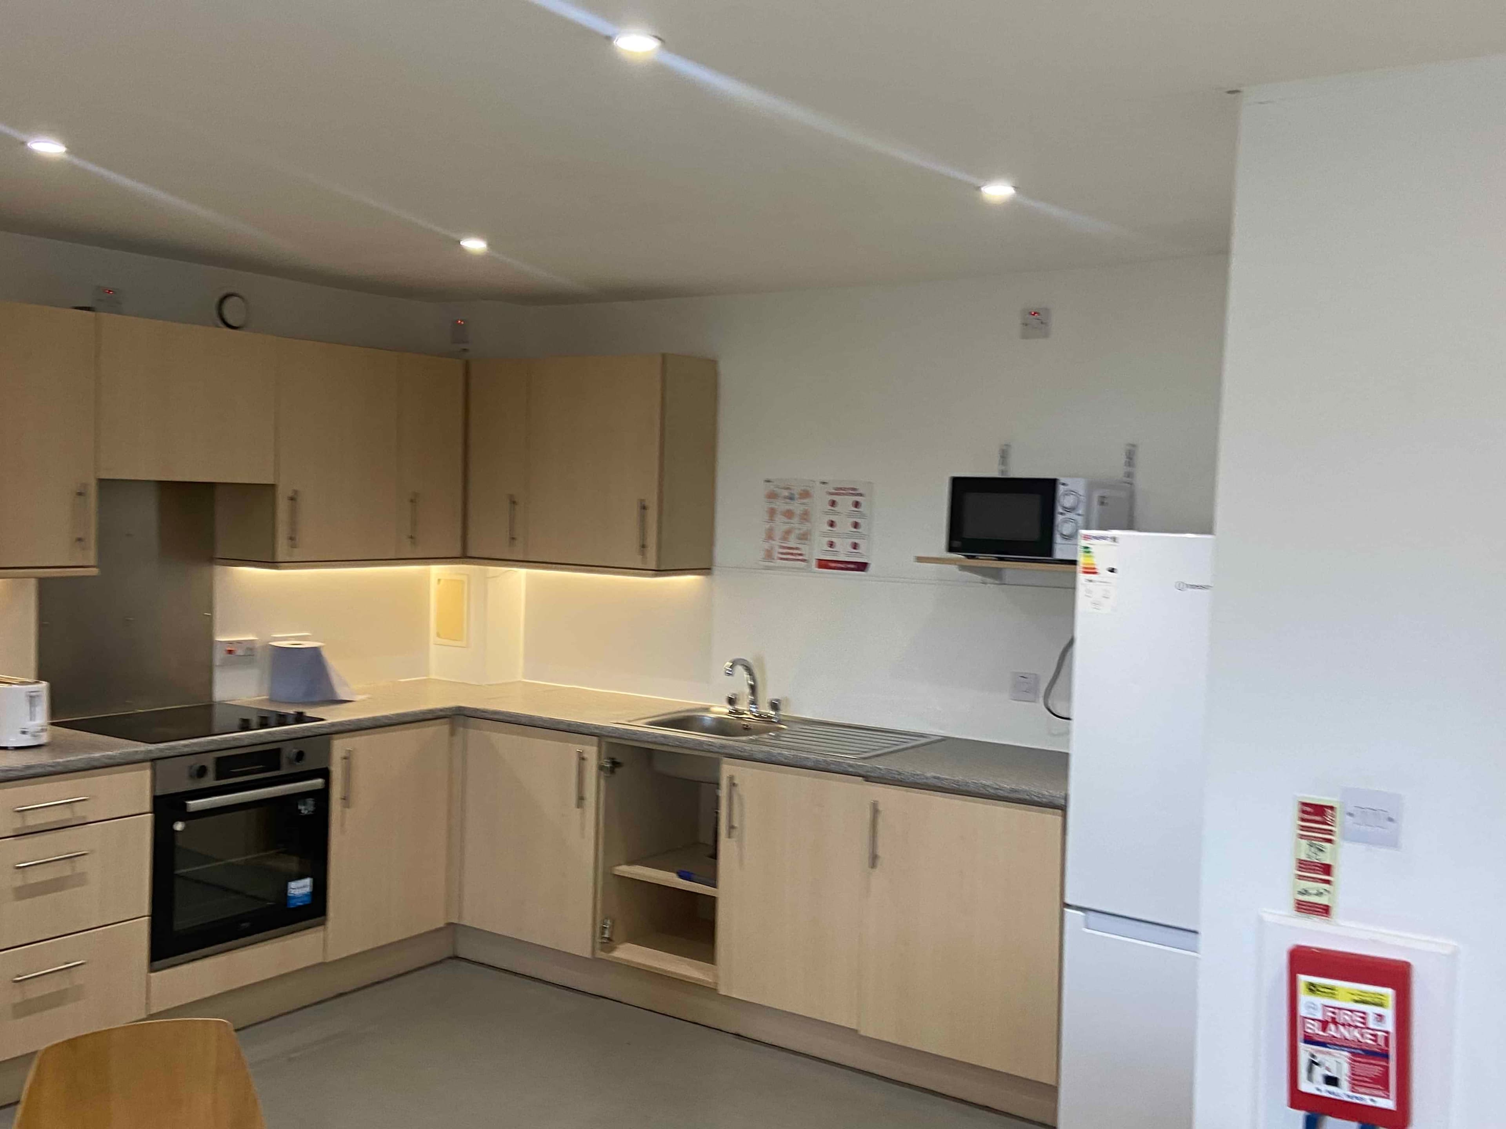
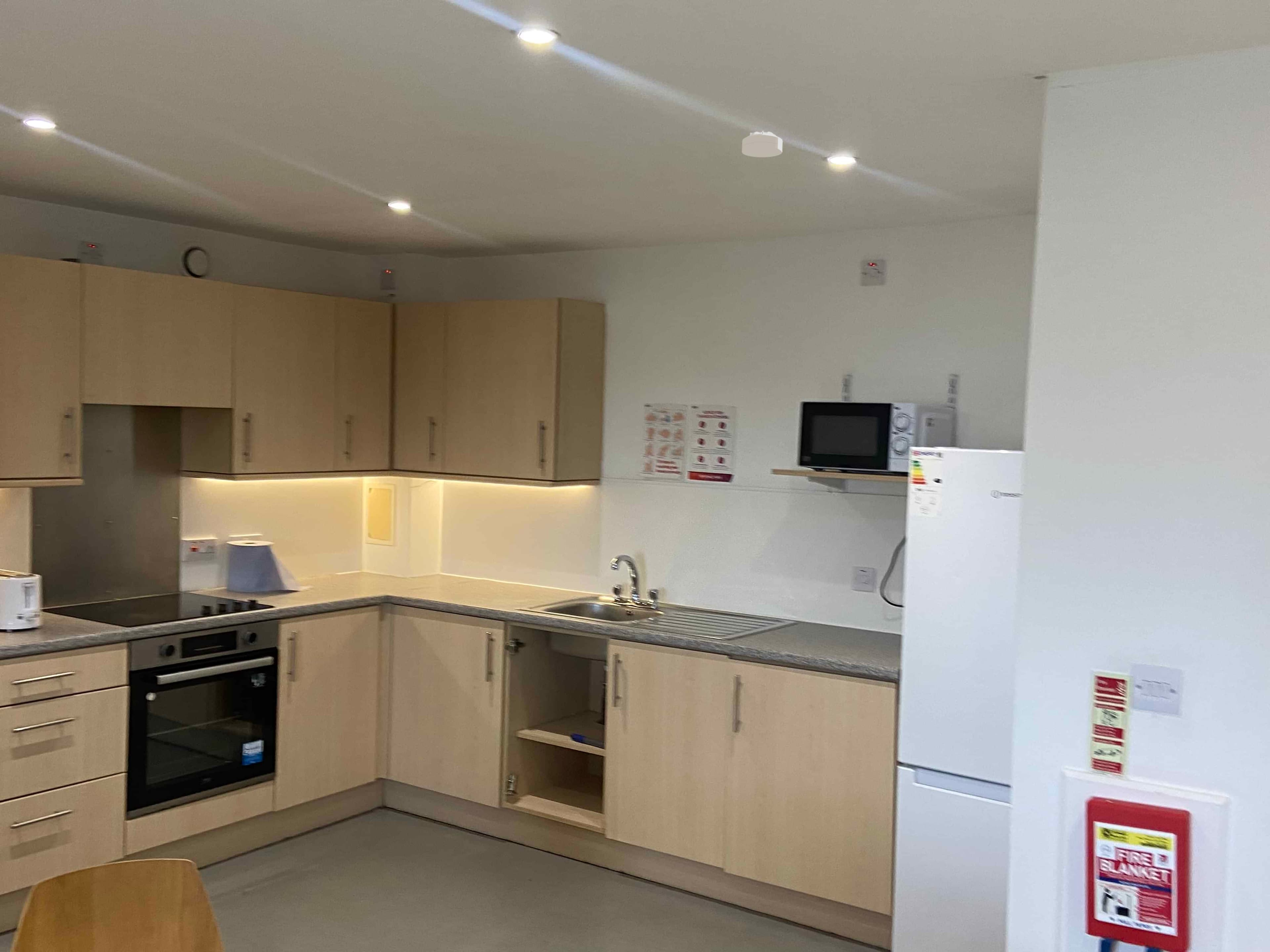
+ smoke detector (762, 142)
